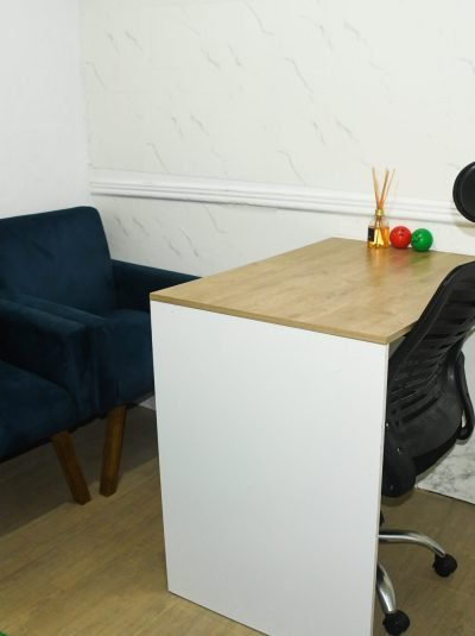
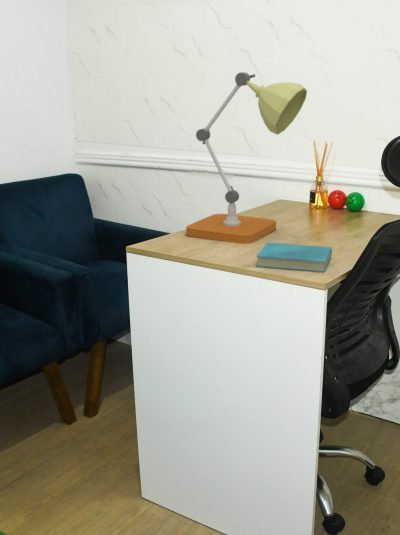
+ desk lamp (221, 168)
+ book (294, 256)
